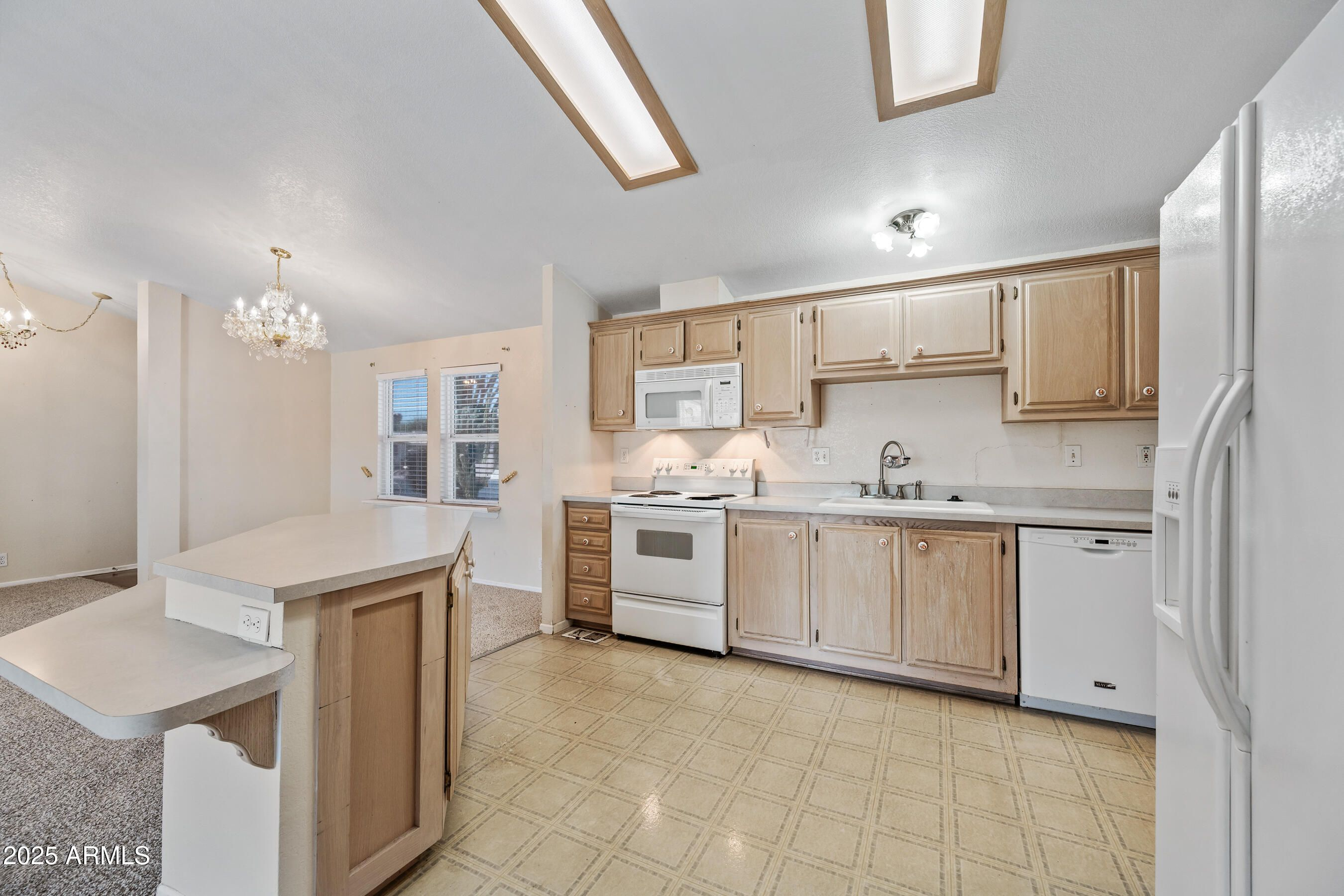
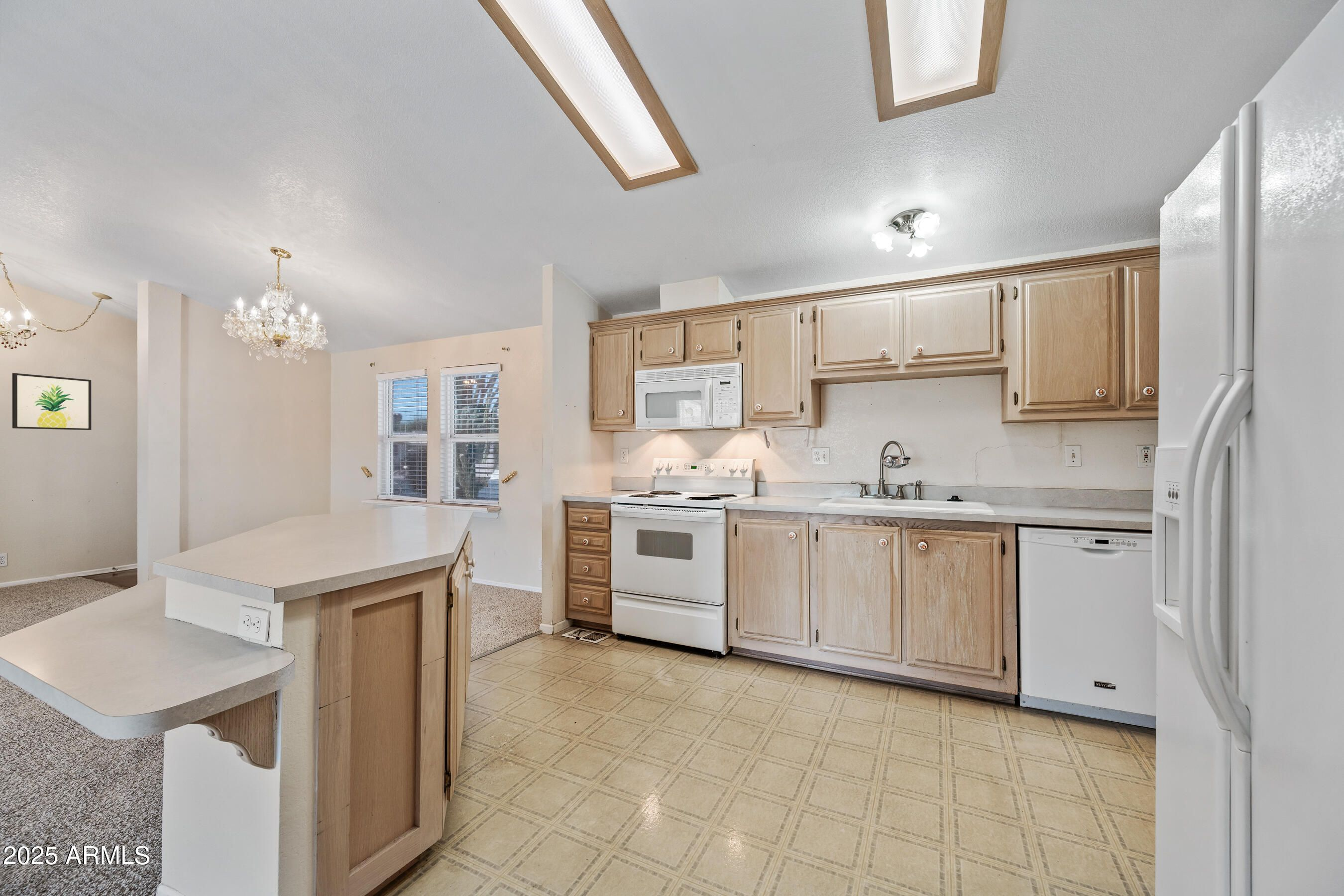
+ wall art (53, 403)
